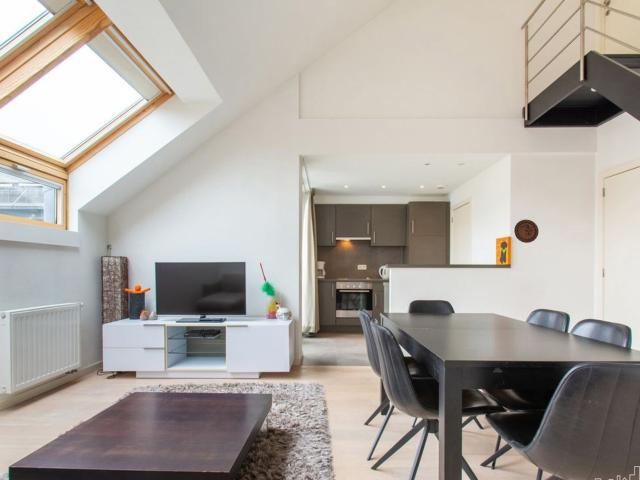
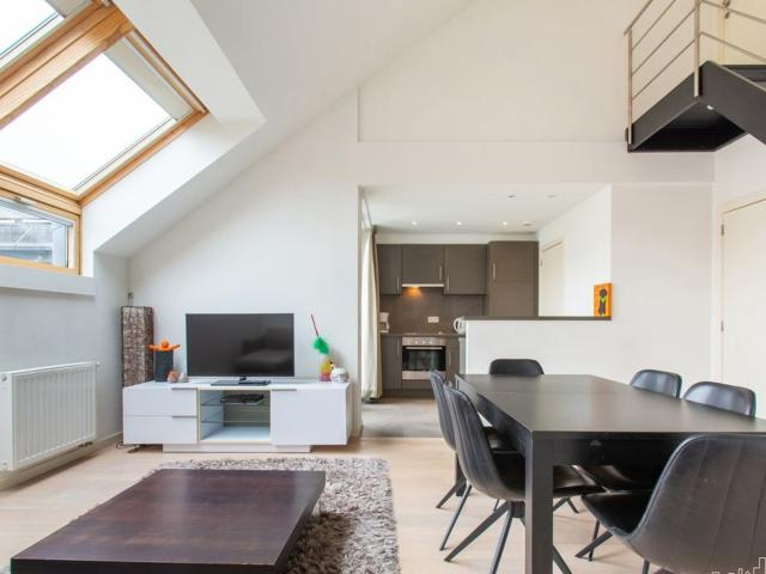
- decorative plate (526, 231)
